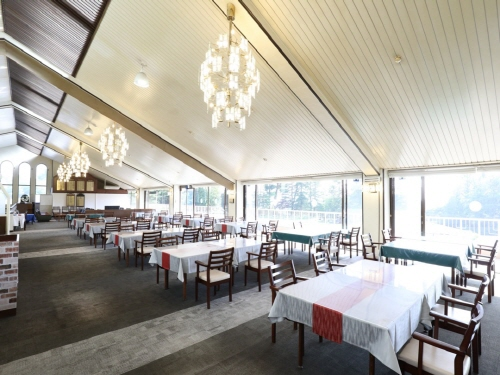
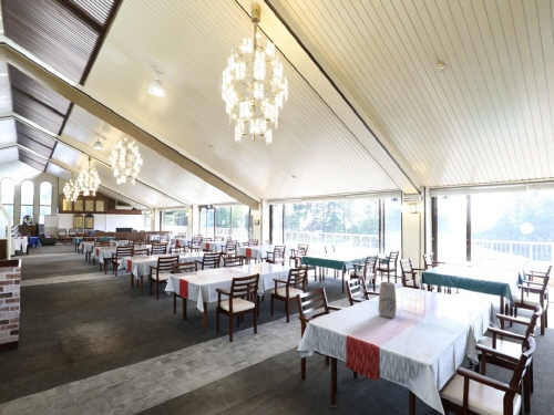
+ vase (387, 299)
